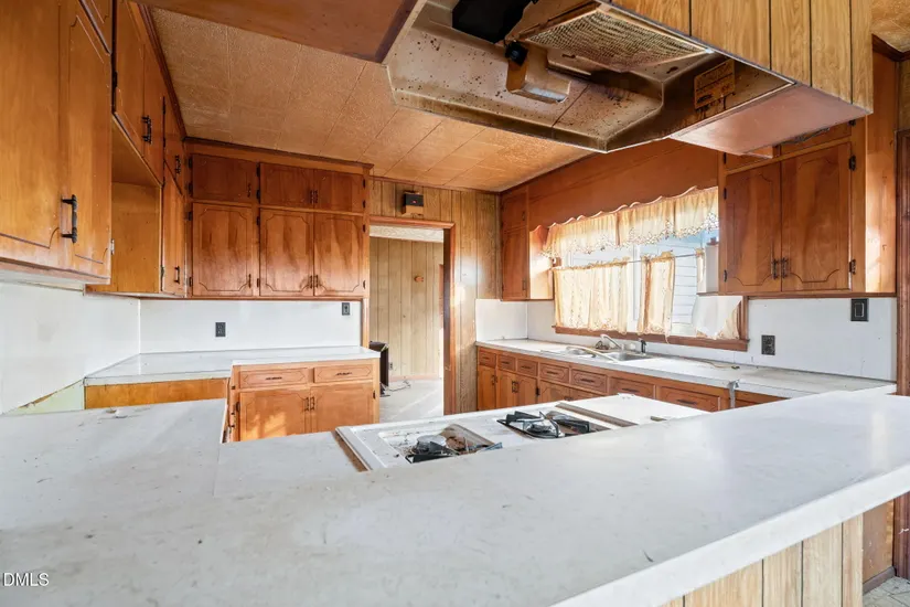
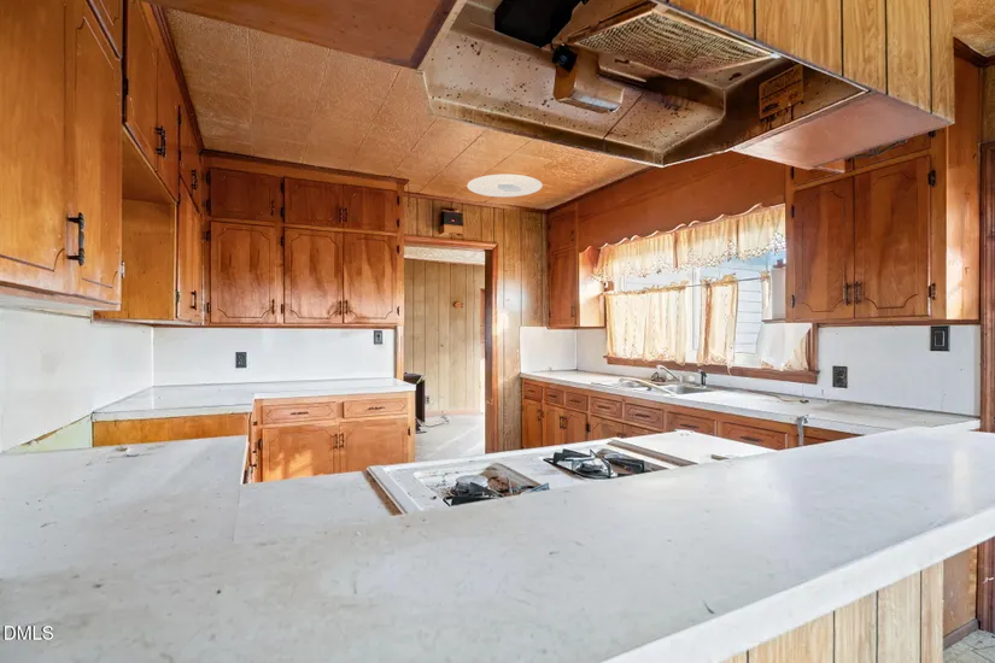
+ ceiling light (504, 182)
